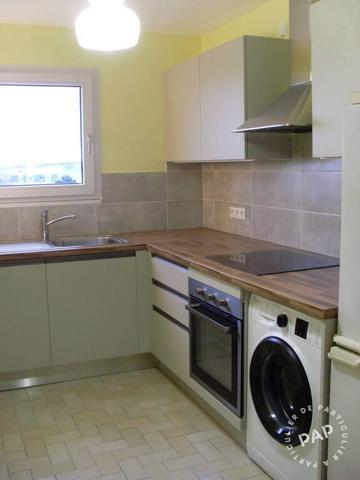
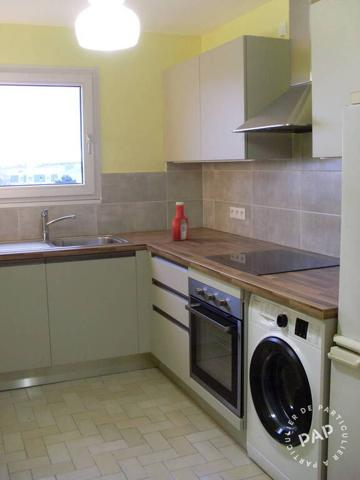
+ soap bottle (180, 220)
